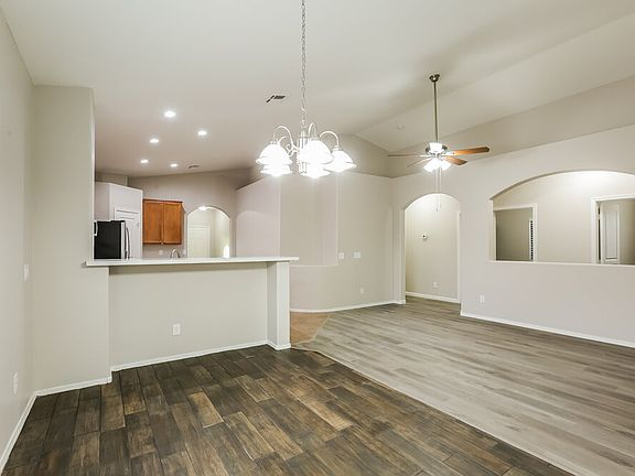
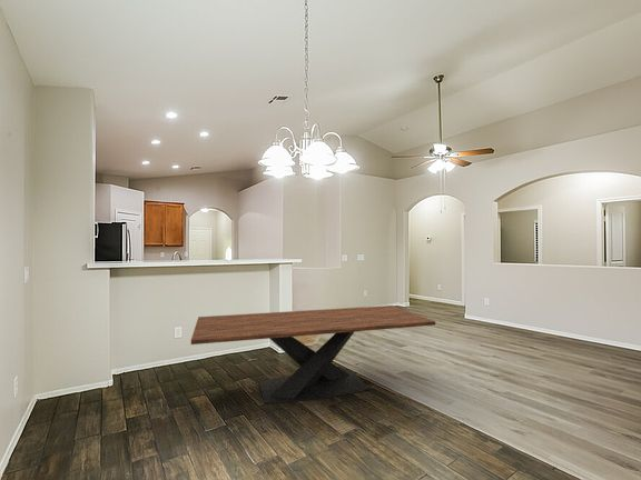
+ dining table (313, 352)
